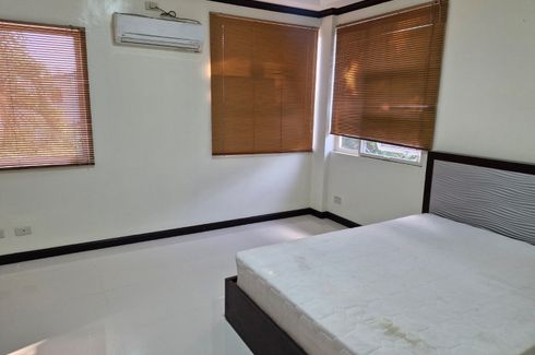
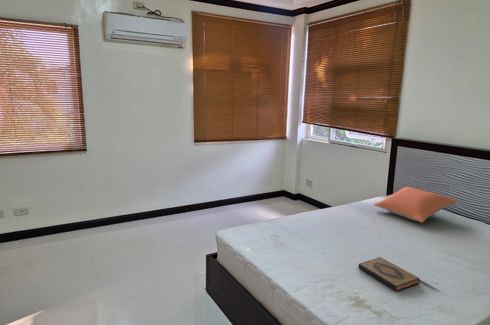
+ pillow (413, 202)
+ hardback book (387, 273)
